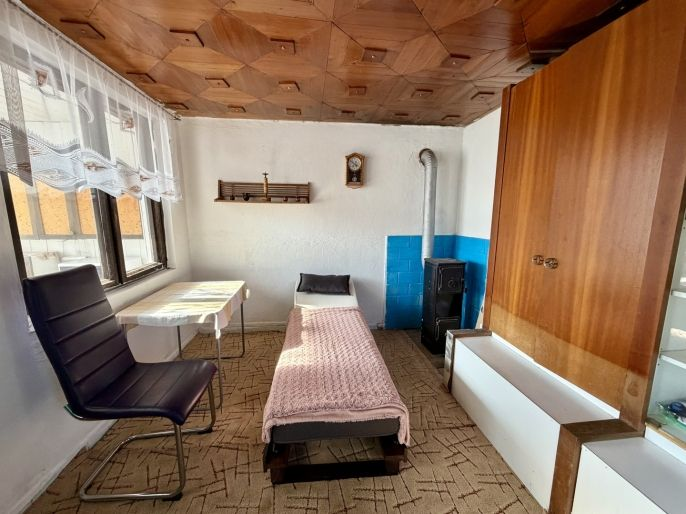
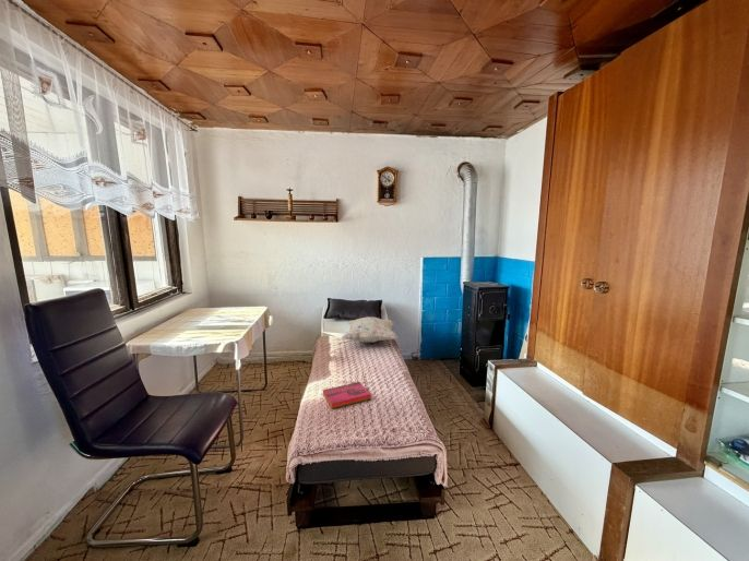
+ hardback book (346, 394)
+ decorative pillow (370, 329)
